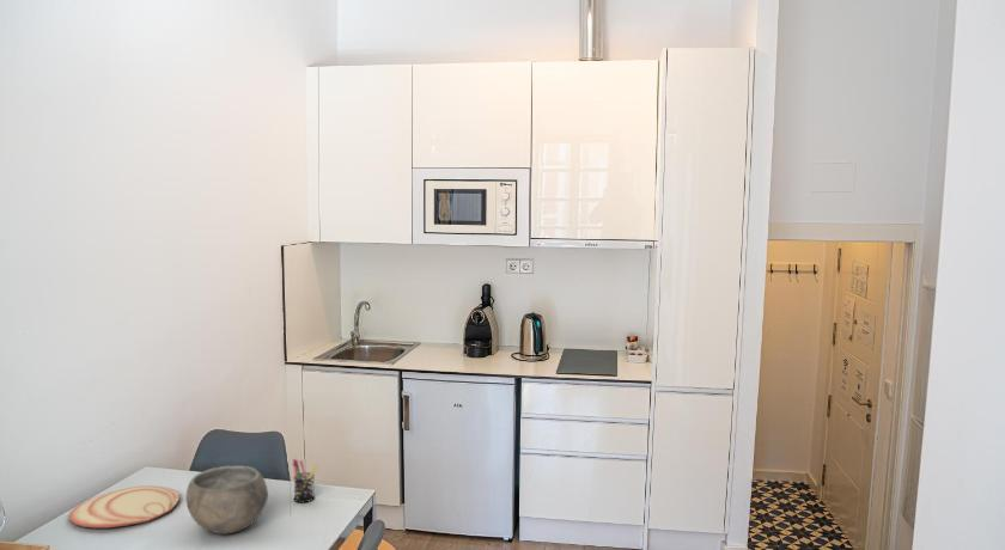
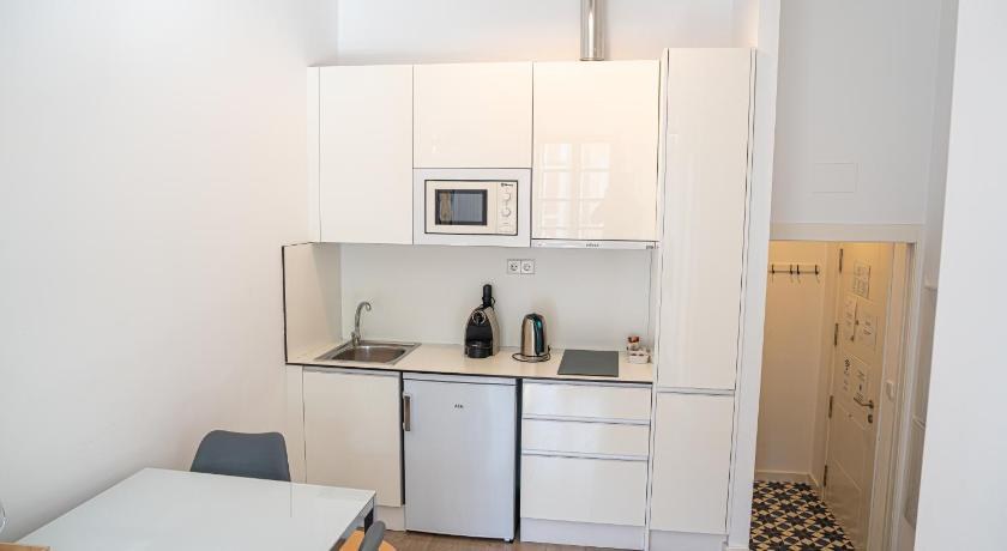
- plate (126, 502)
- pen holder (302, 479)
- bowl (227, 501)
